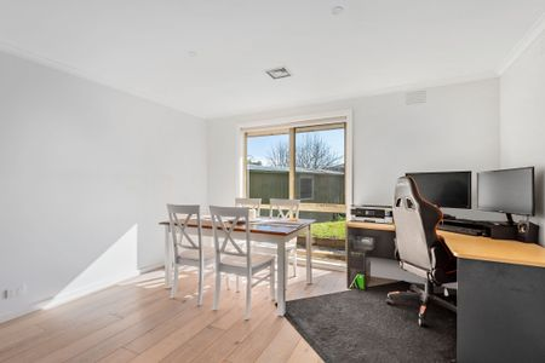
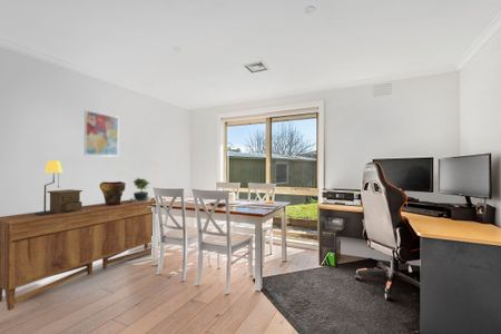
+ wall art (102, 135)
+ sideboard (98, 238)
+ table lamp (58, 186)
+ decorative urn (112, 190)
+ potted plant (141, 188)
